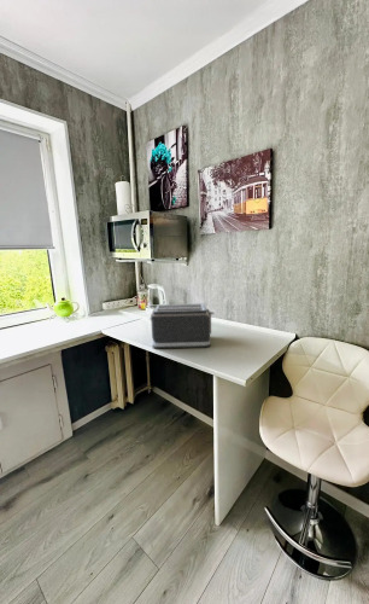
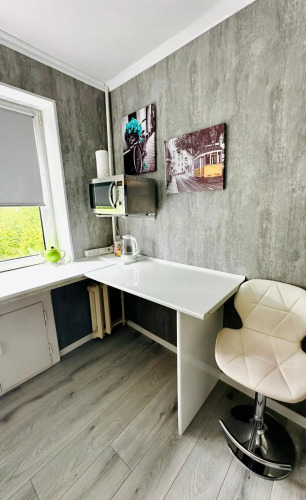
- toaster (183, 324)
